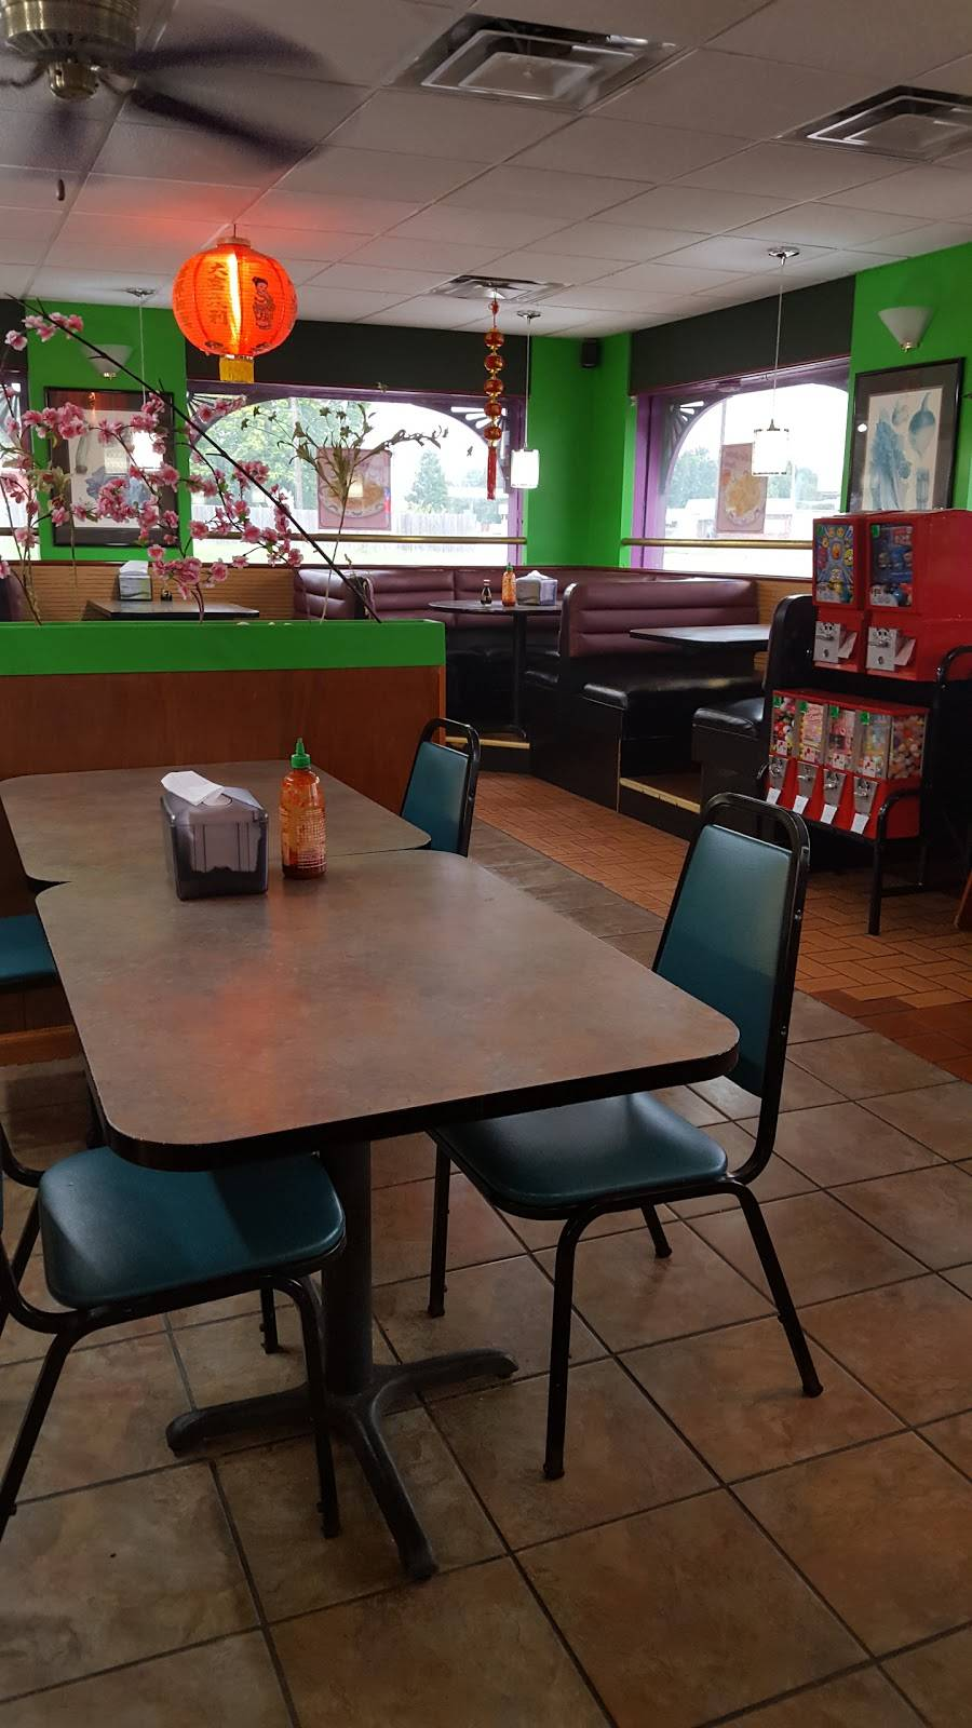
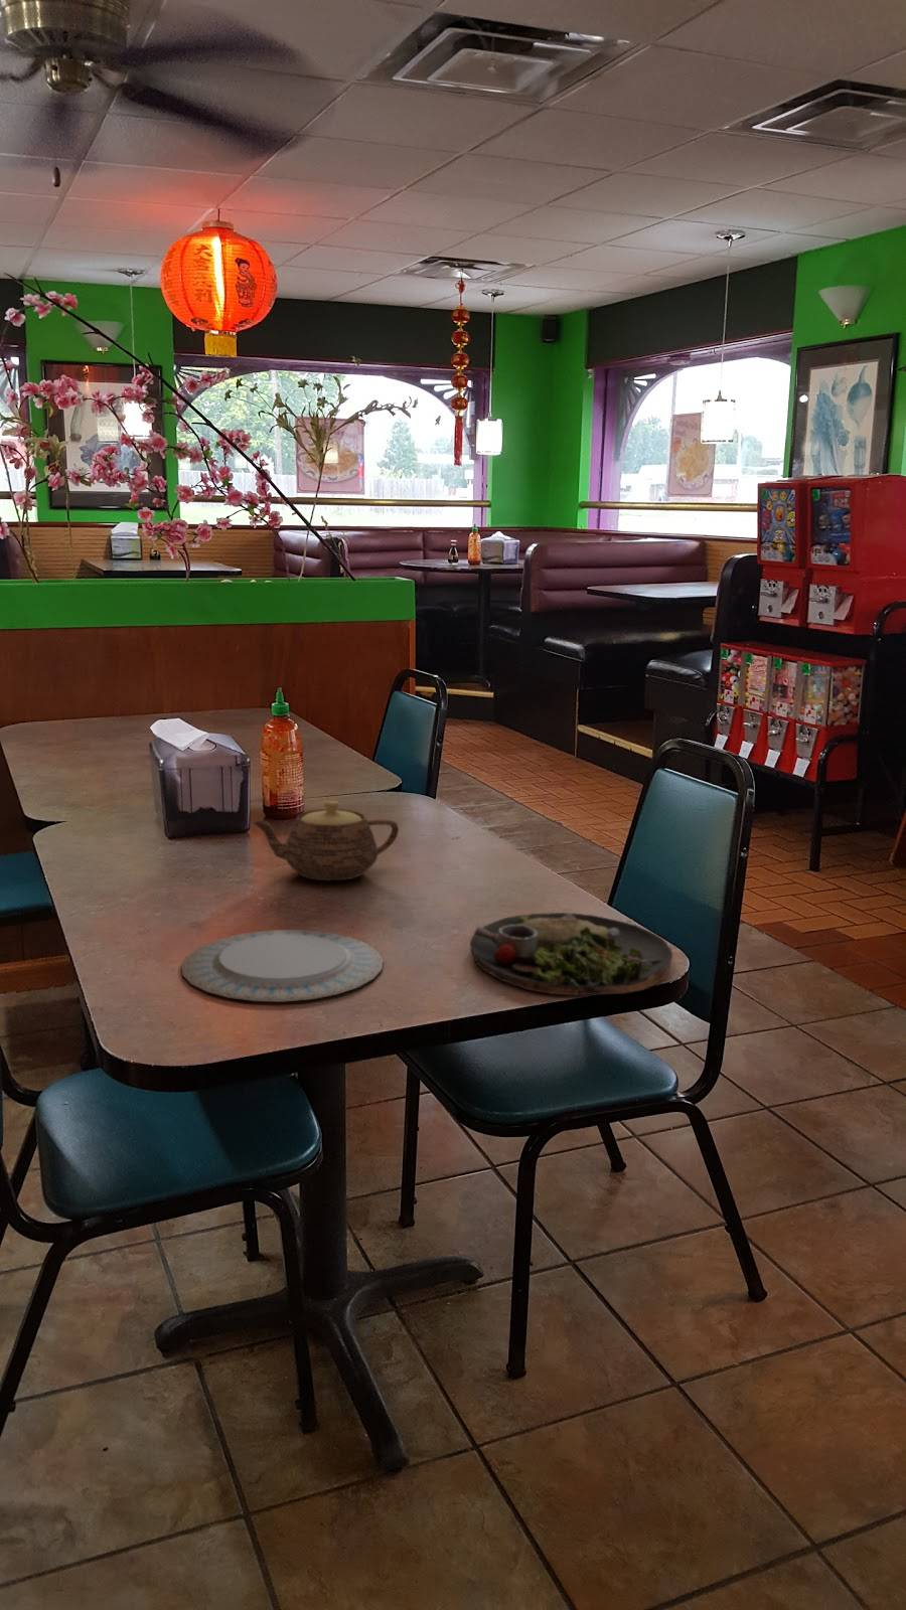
+ chinaware (283, 959)
+ dinner plate (571, 935)
+ teapot (326, 837)
